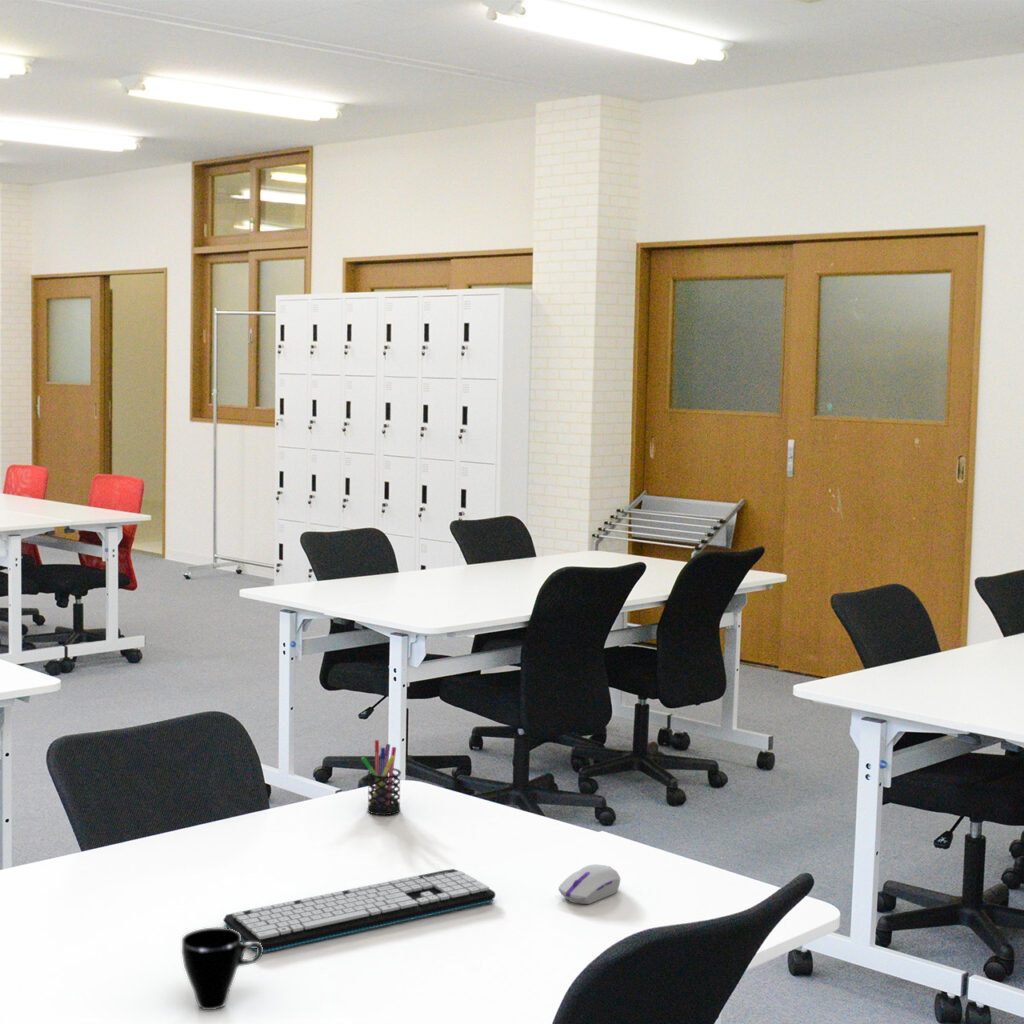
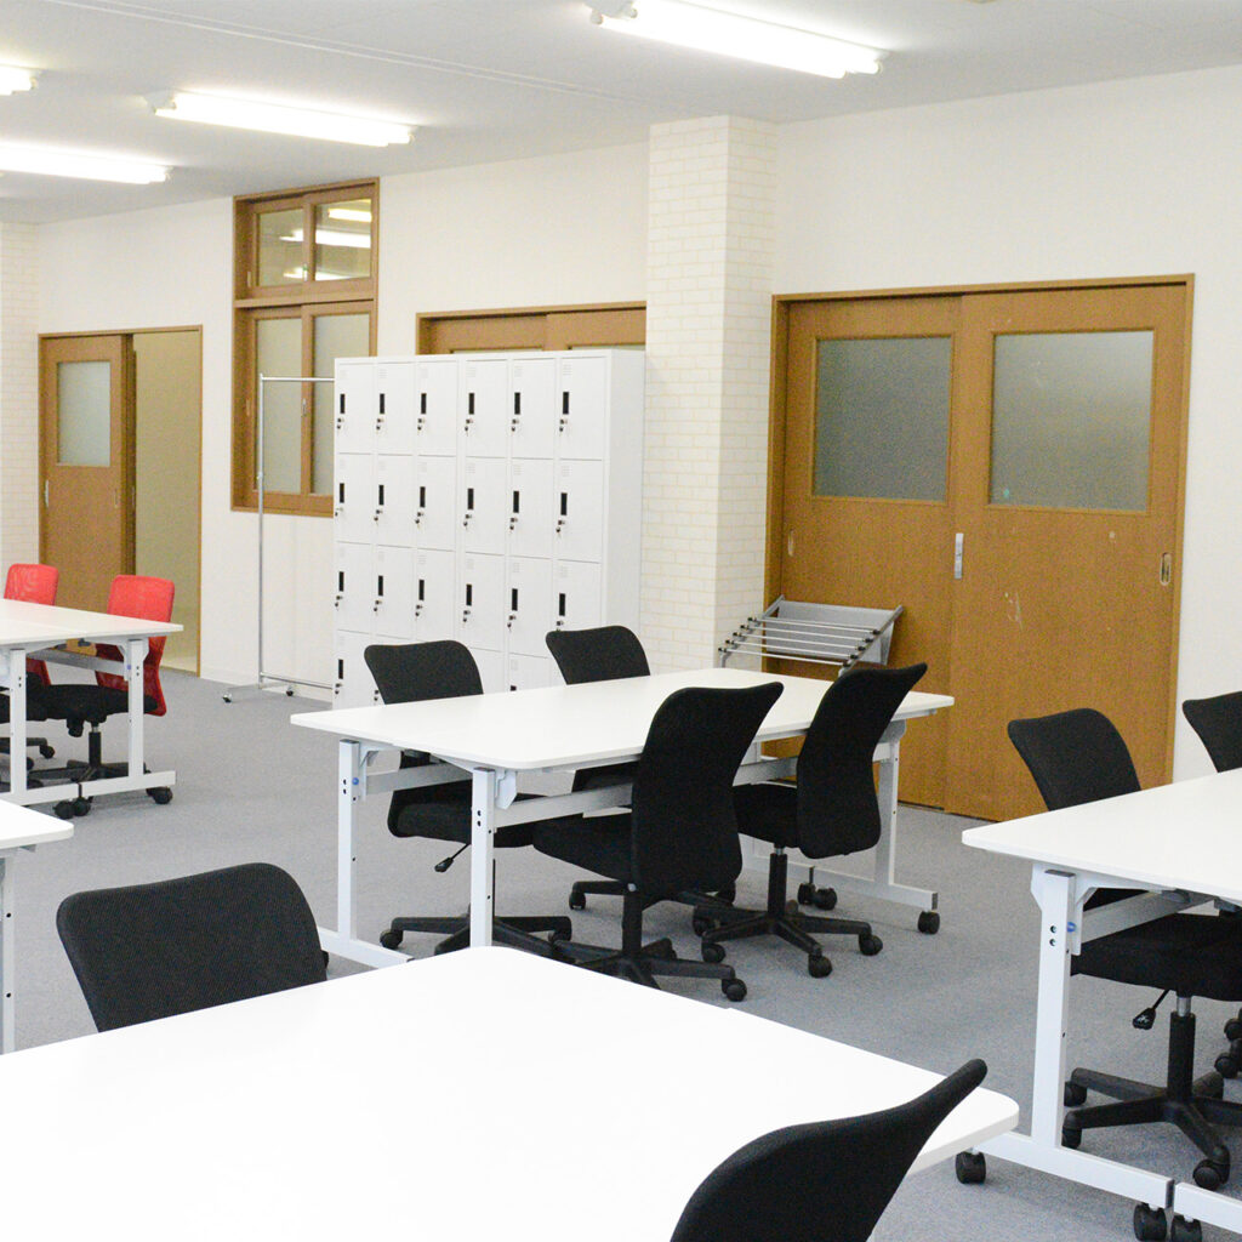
- computer mouse (591, 881)
- pen holder (379, 777)
- cup (222, 969)
- keyboard (363, 905)
